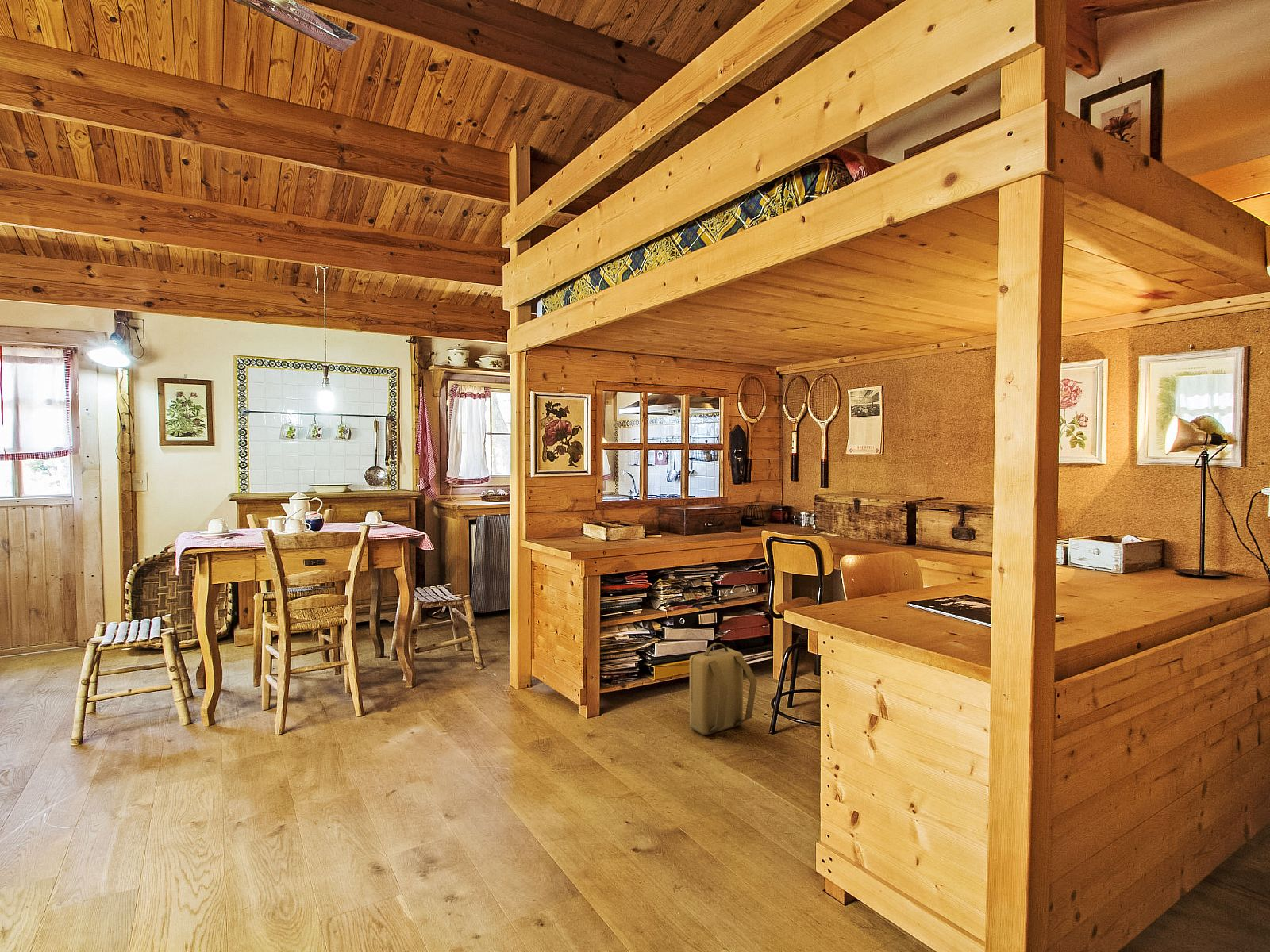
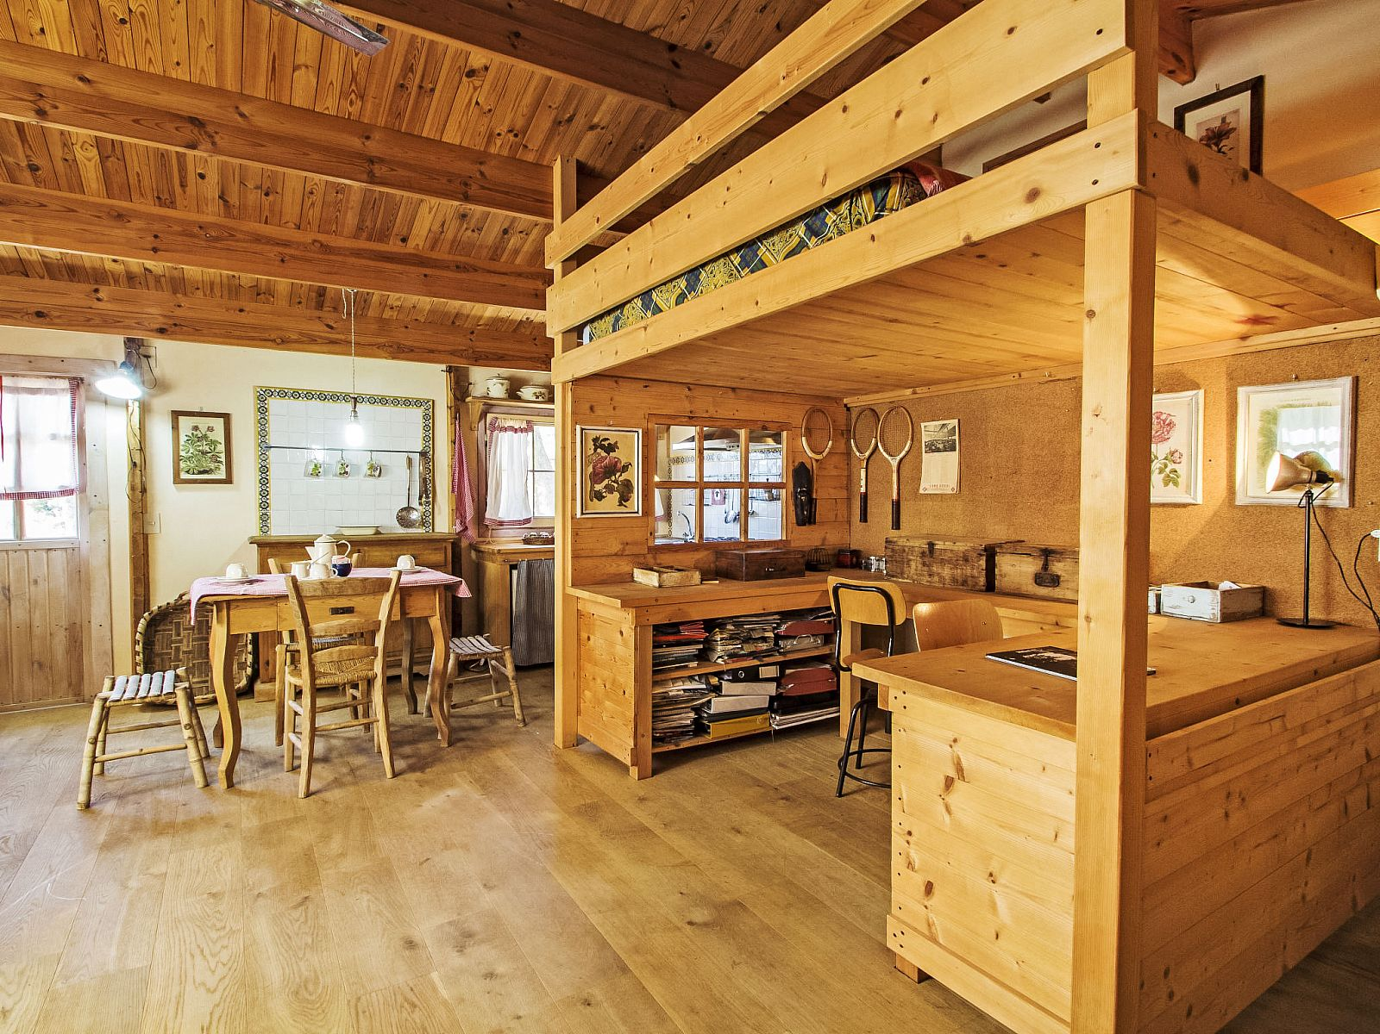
- backpack (722, 686)
